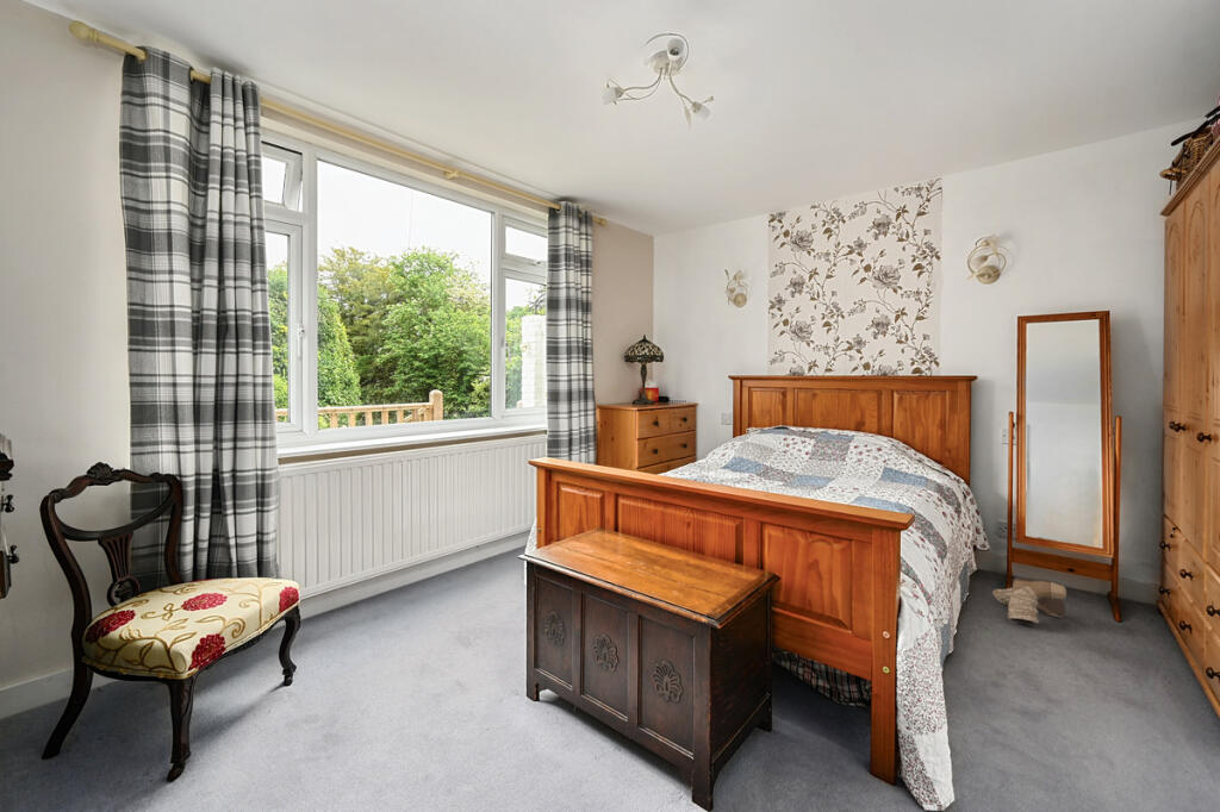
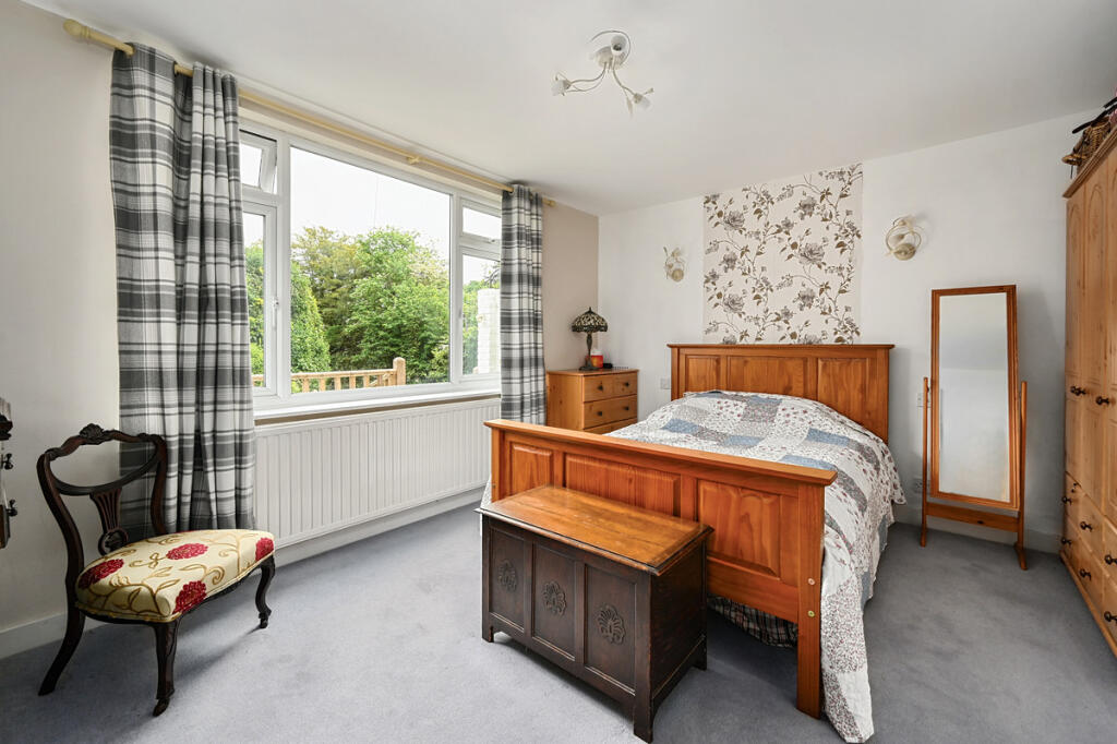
- boots (1027, 594)
